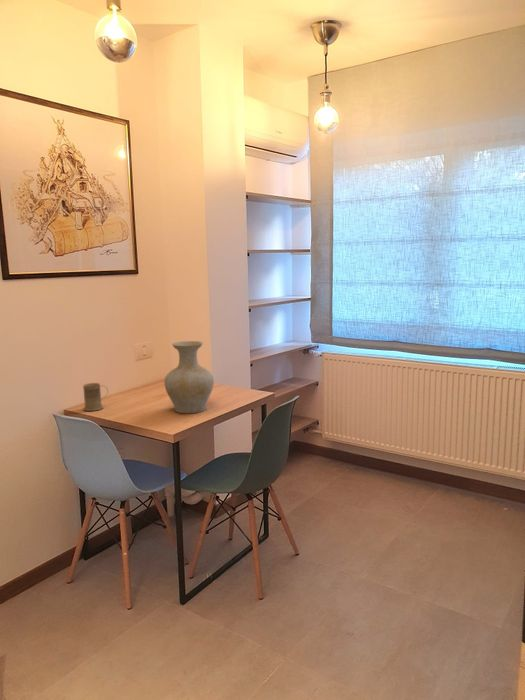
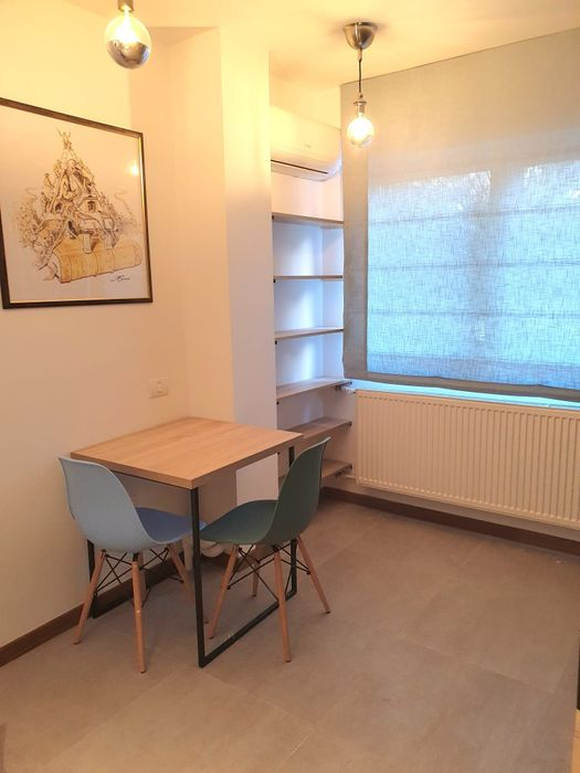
- mug (95, 396)
- vase (189, 376)
